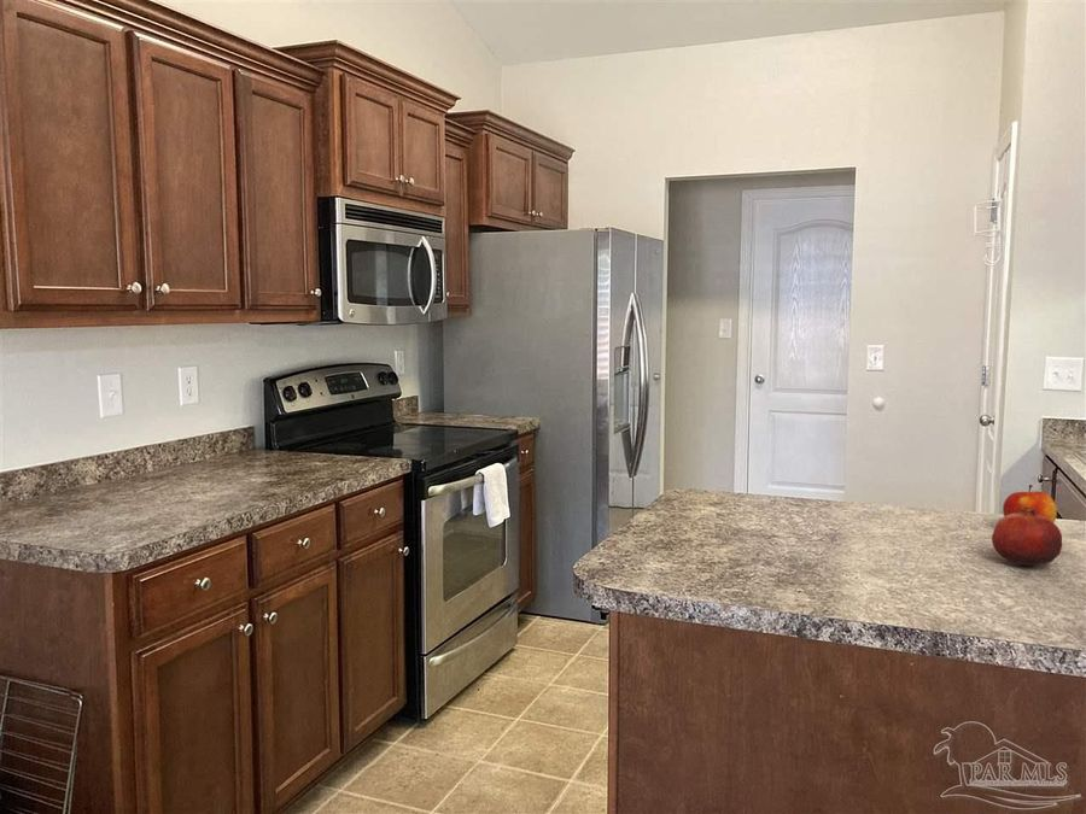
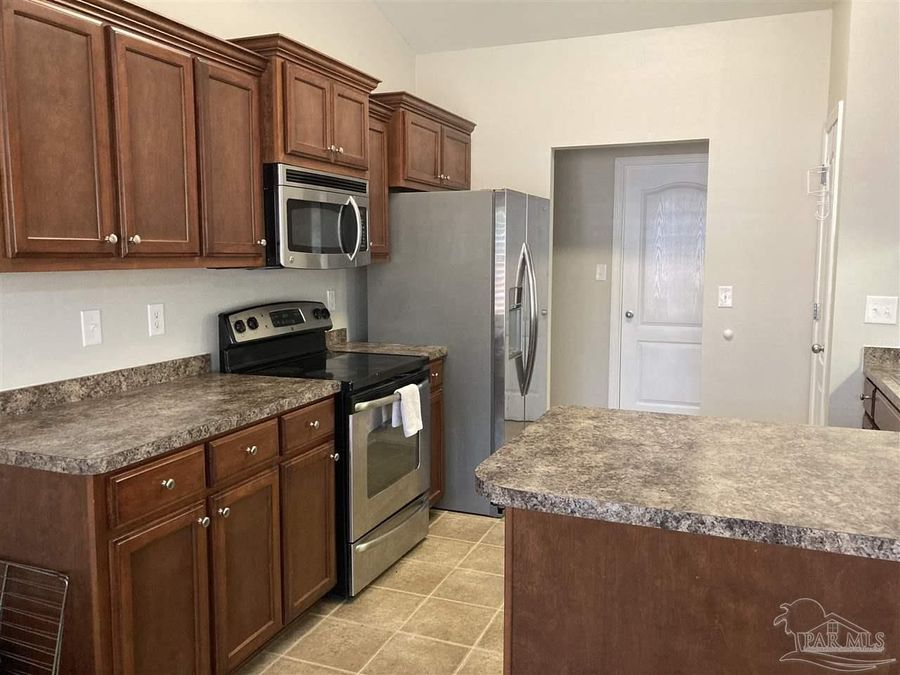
- fruit (1026, 535)
- apple (1029, 508)
